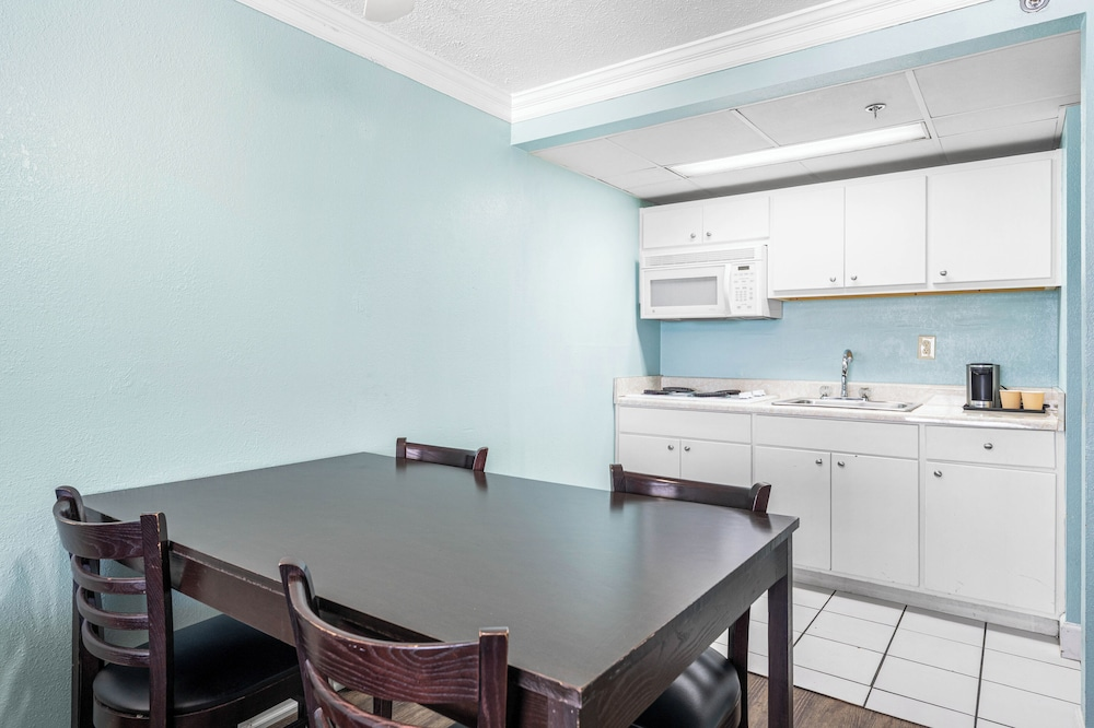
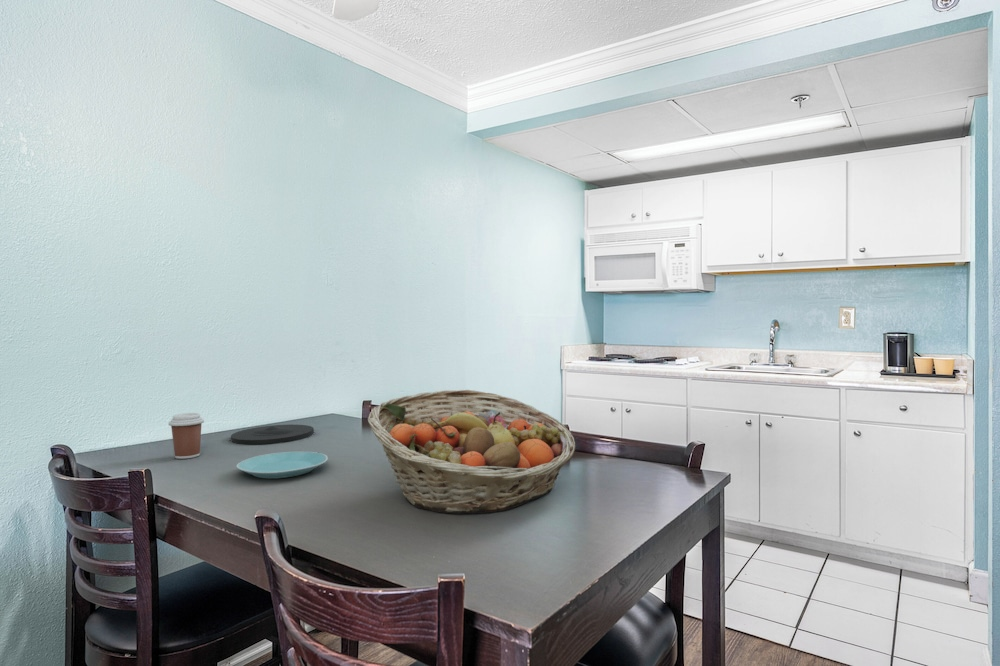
+ plate (283, 465)
+ plate (273, 431)
+ coffee cup (186, 435)
+ fruit basket (475, 444)
